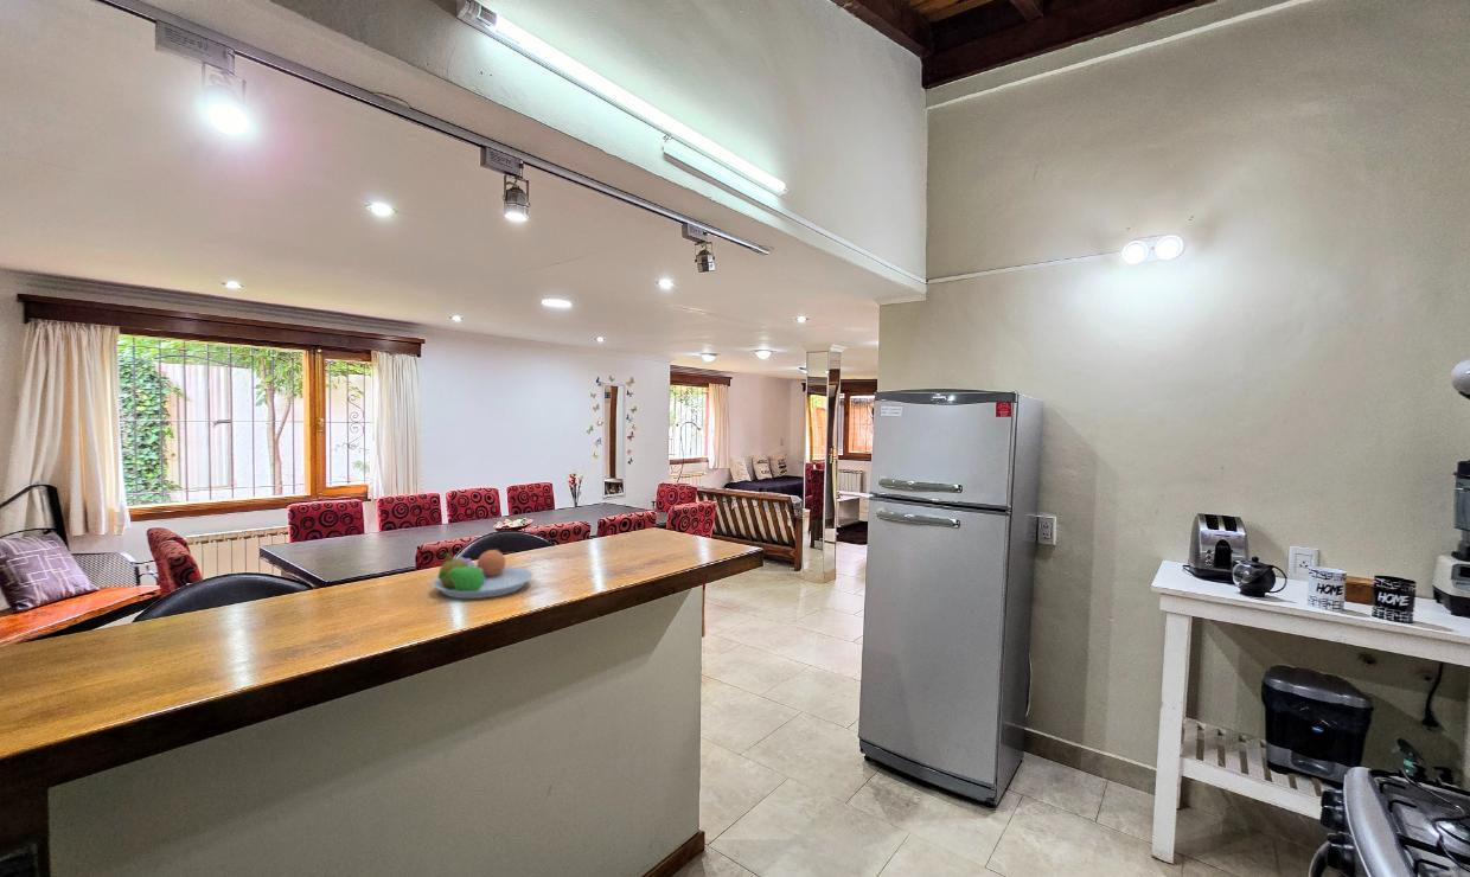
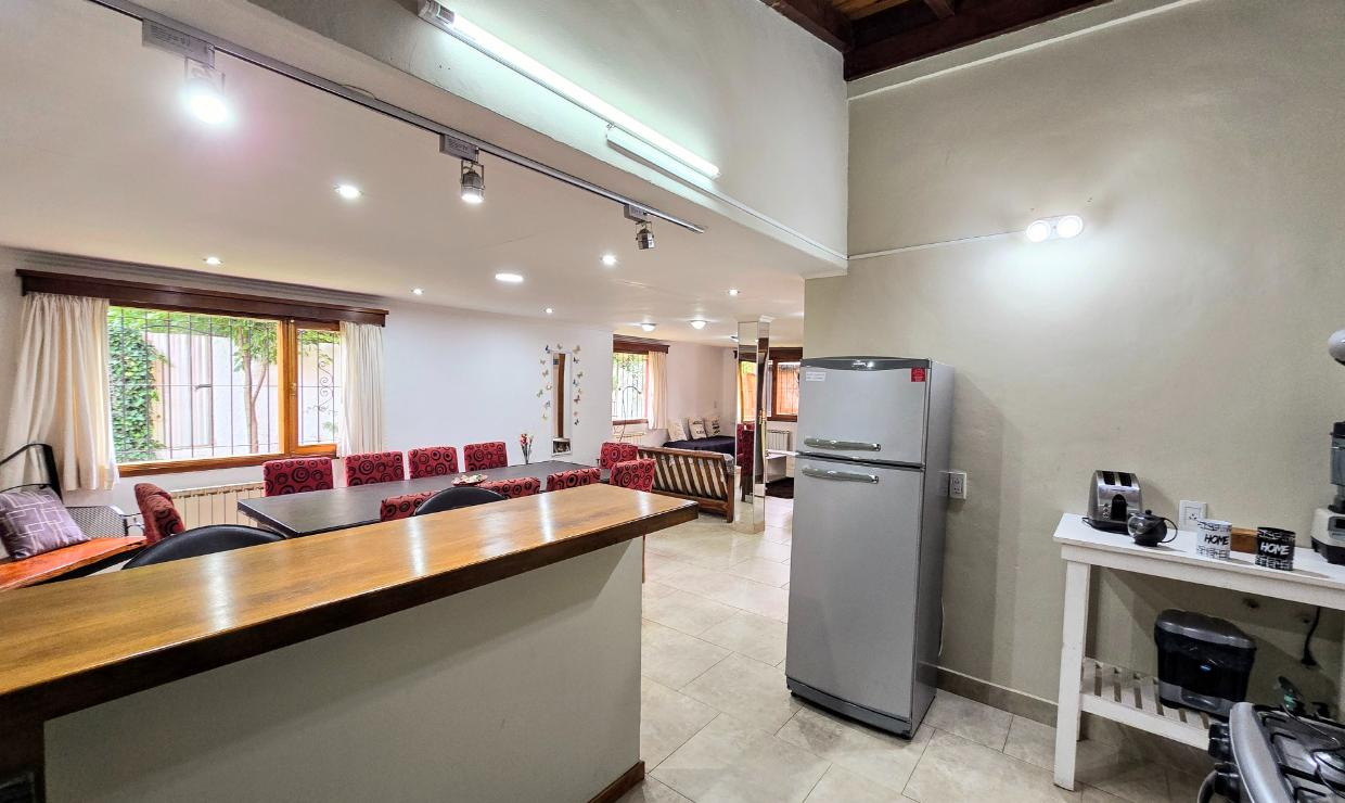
- fruit bowl (480, 570)
